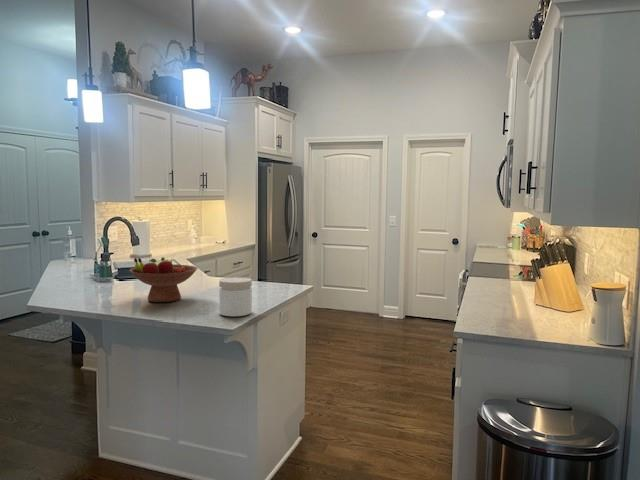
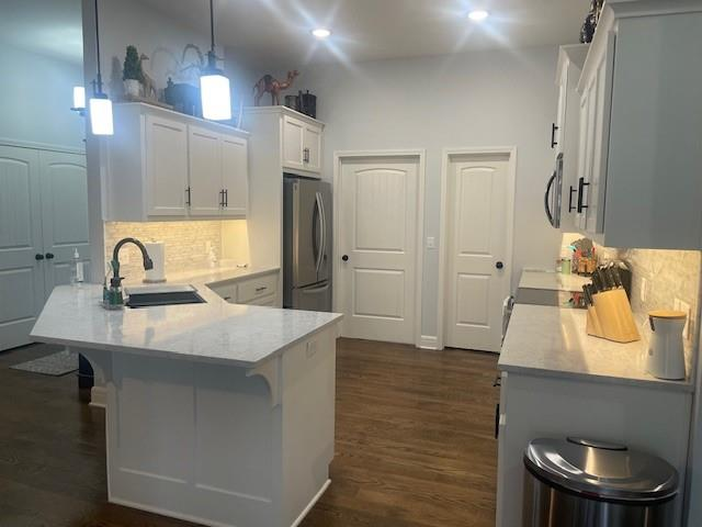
- fruit bowl (164, 278)
- jar (235, 296)
